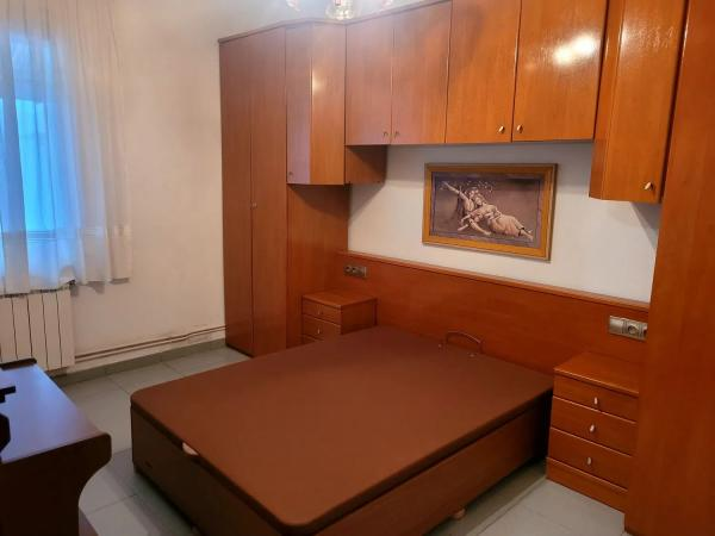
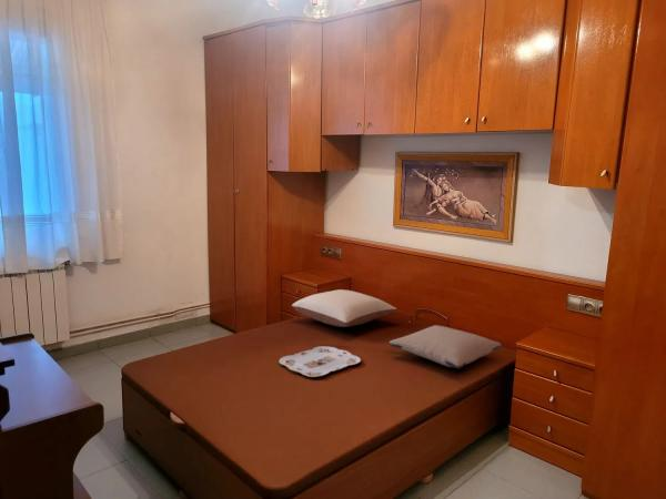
+ pillow (445, 345)
+ serving tray (320, 360)
+ pillow (343, 307)
